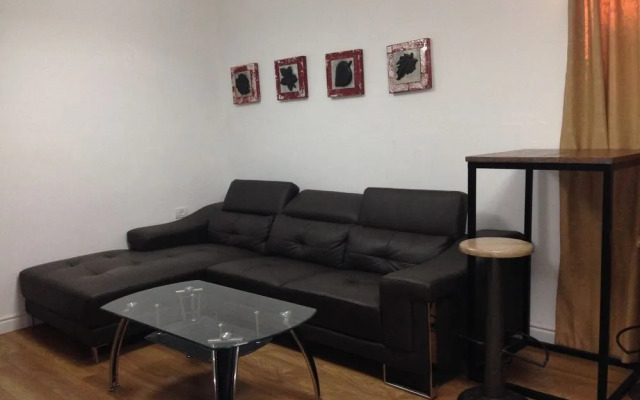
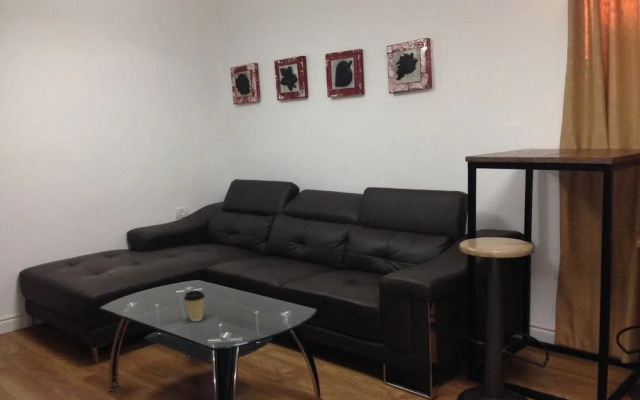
+ coffee cup (195, 306)
